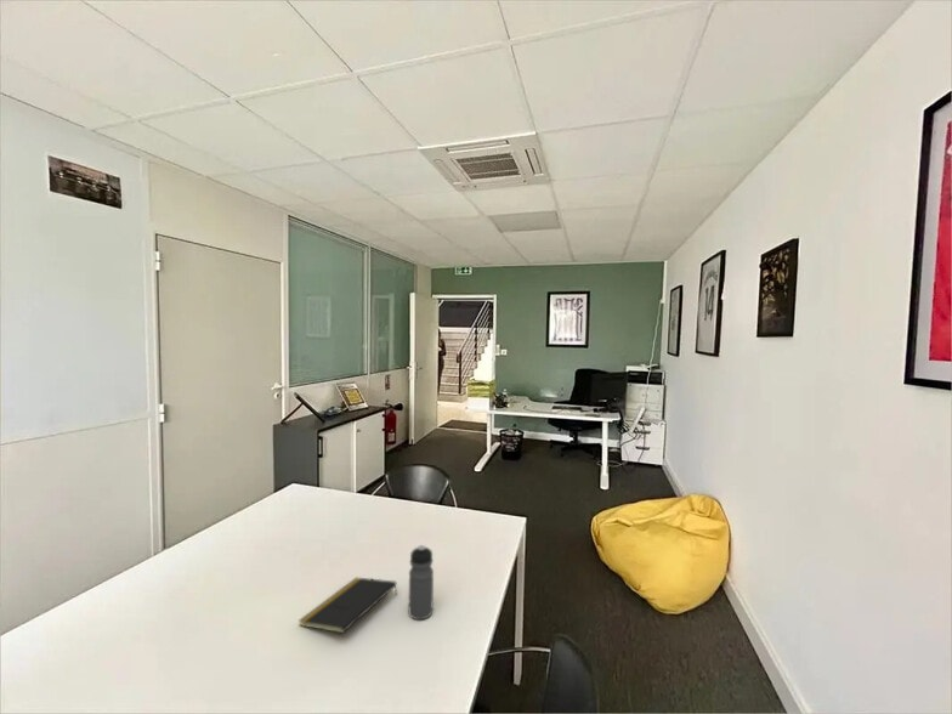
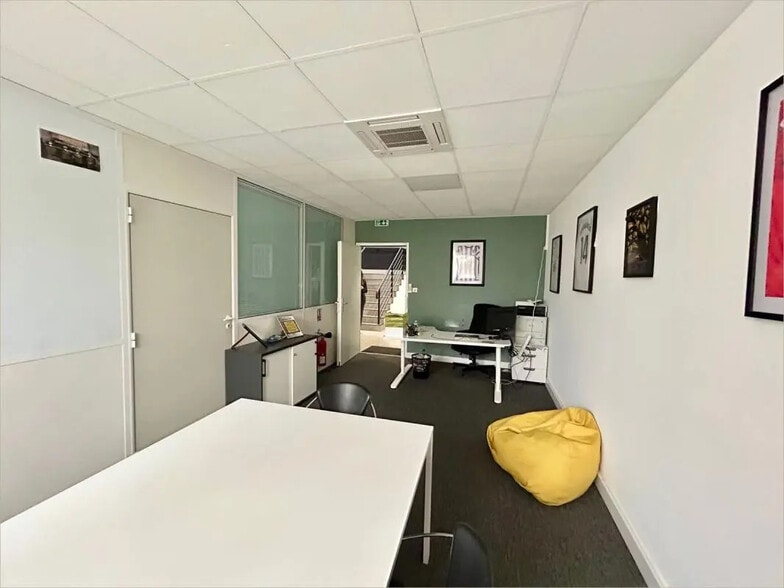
- notepad (350, 601)
- water bottle (420, 579)
